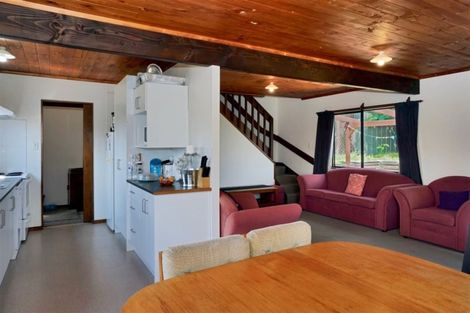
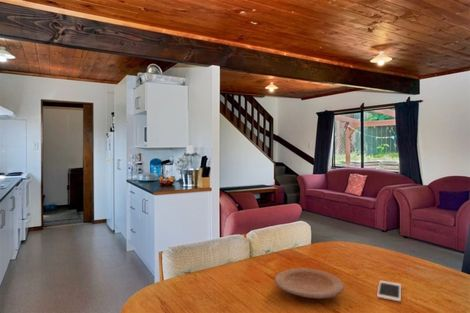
+ plate (308, 285)
+ cell phone (389, 290)
